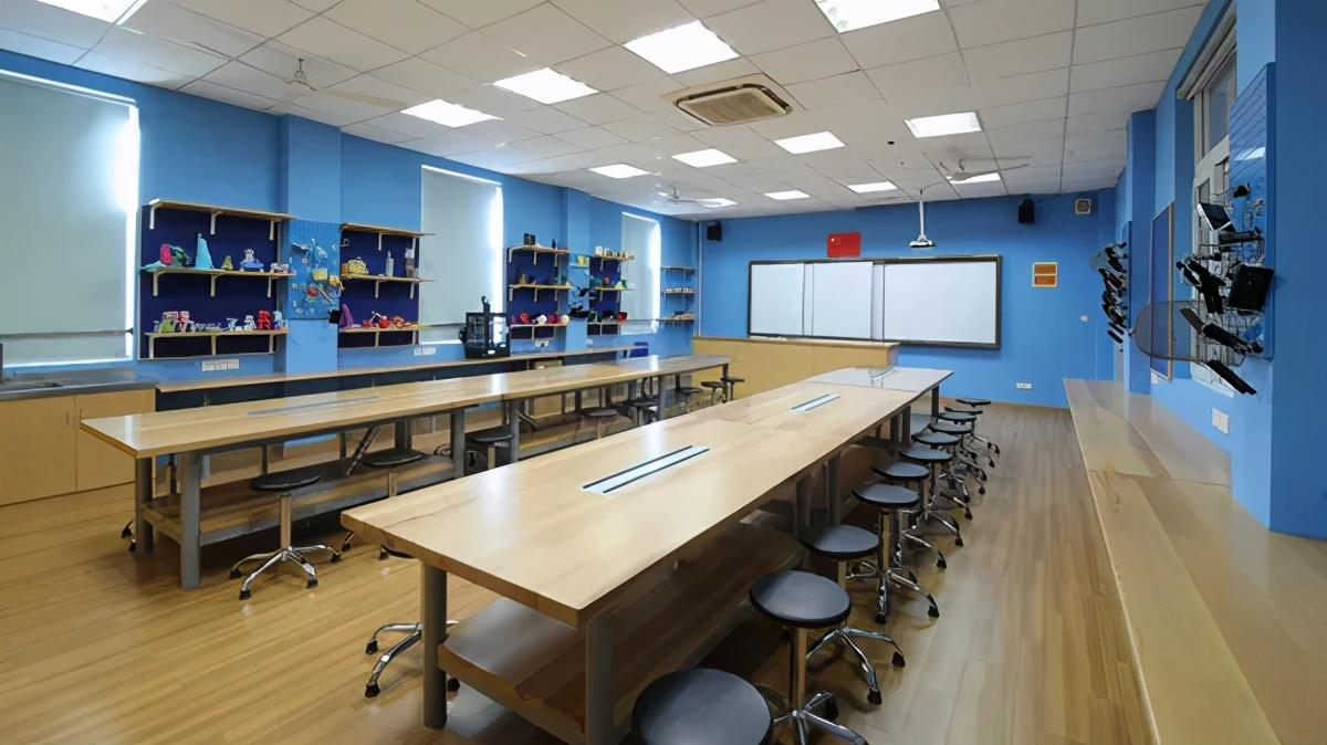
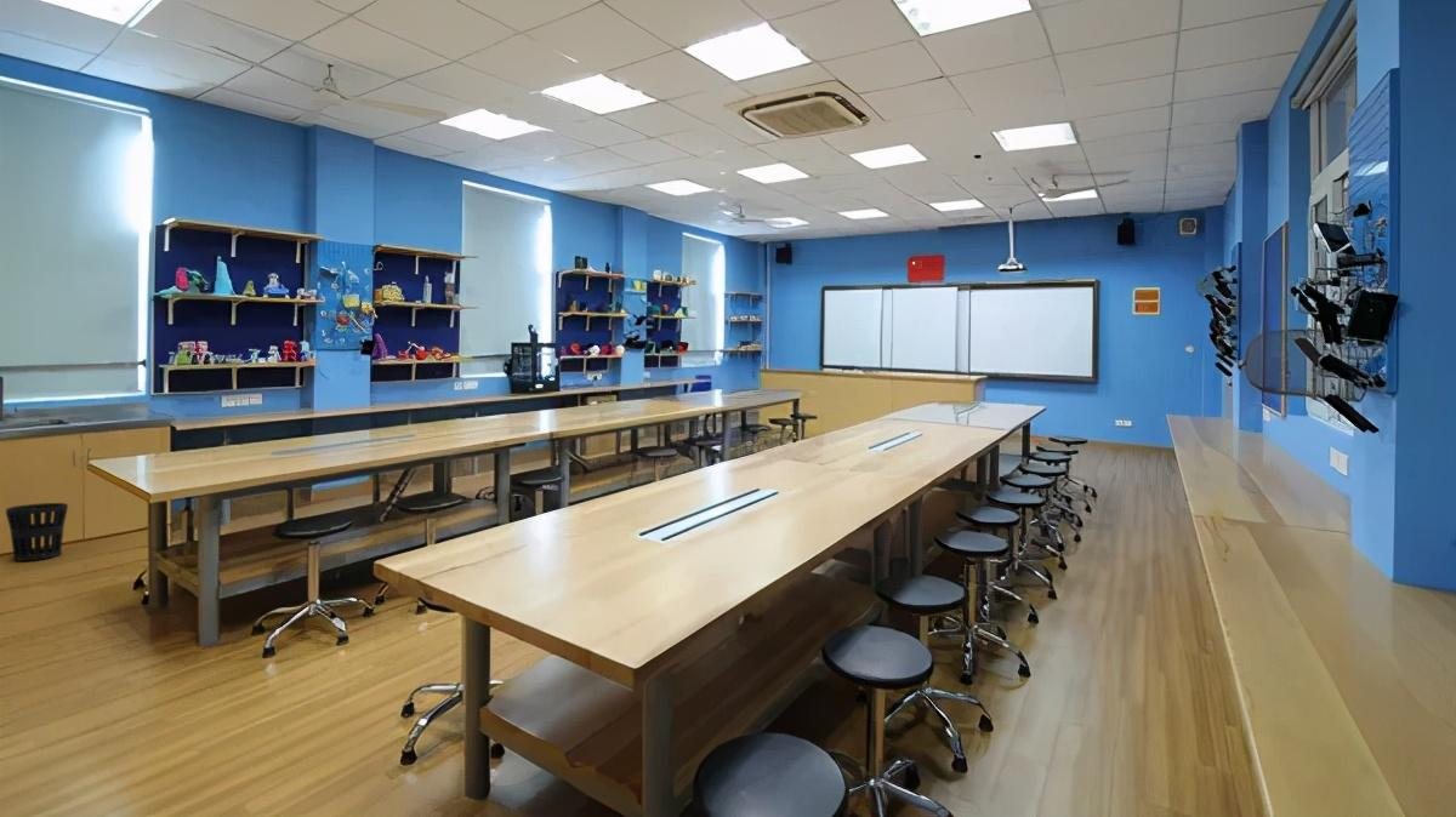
+ wastebasket (38, 531)
